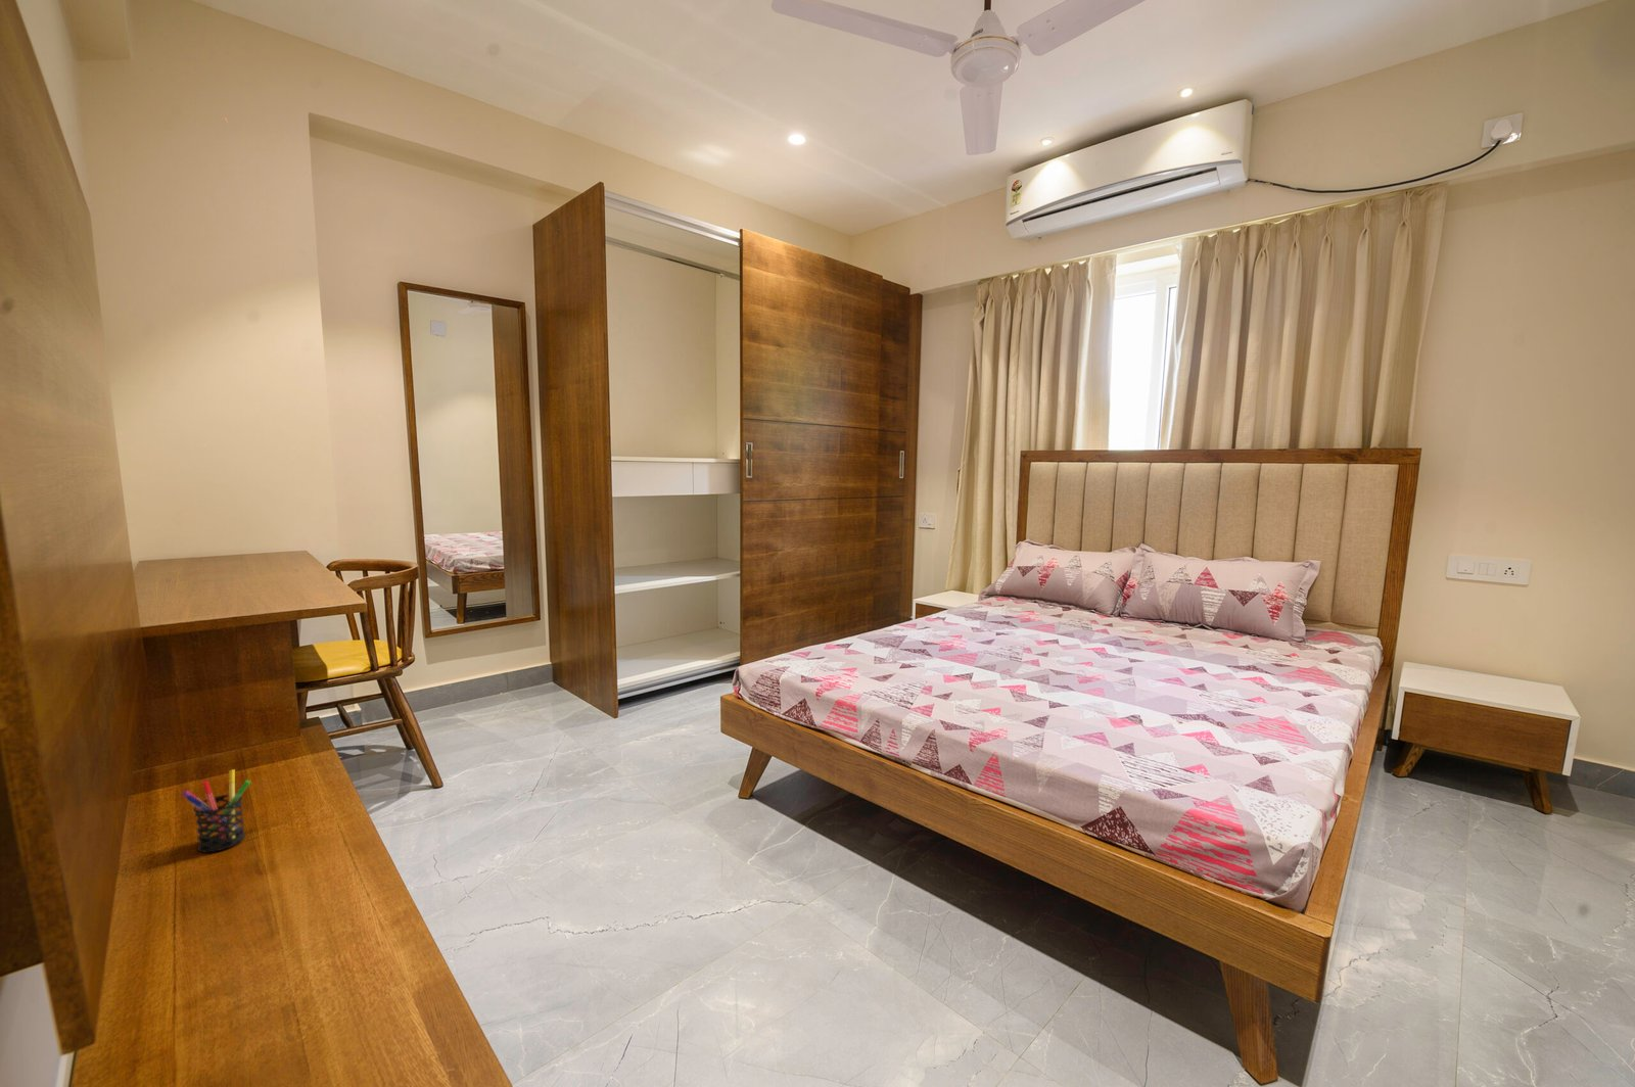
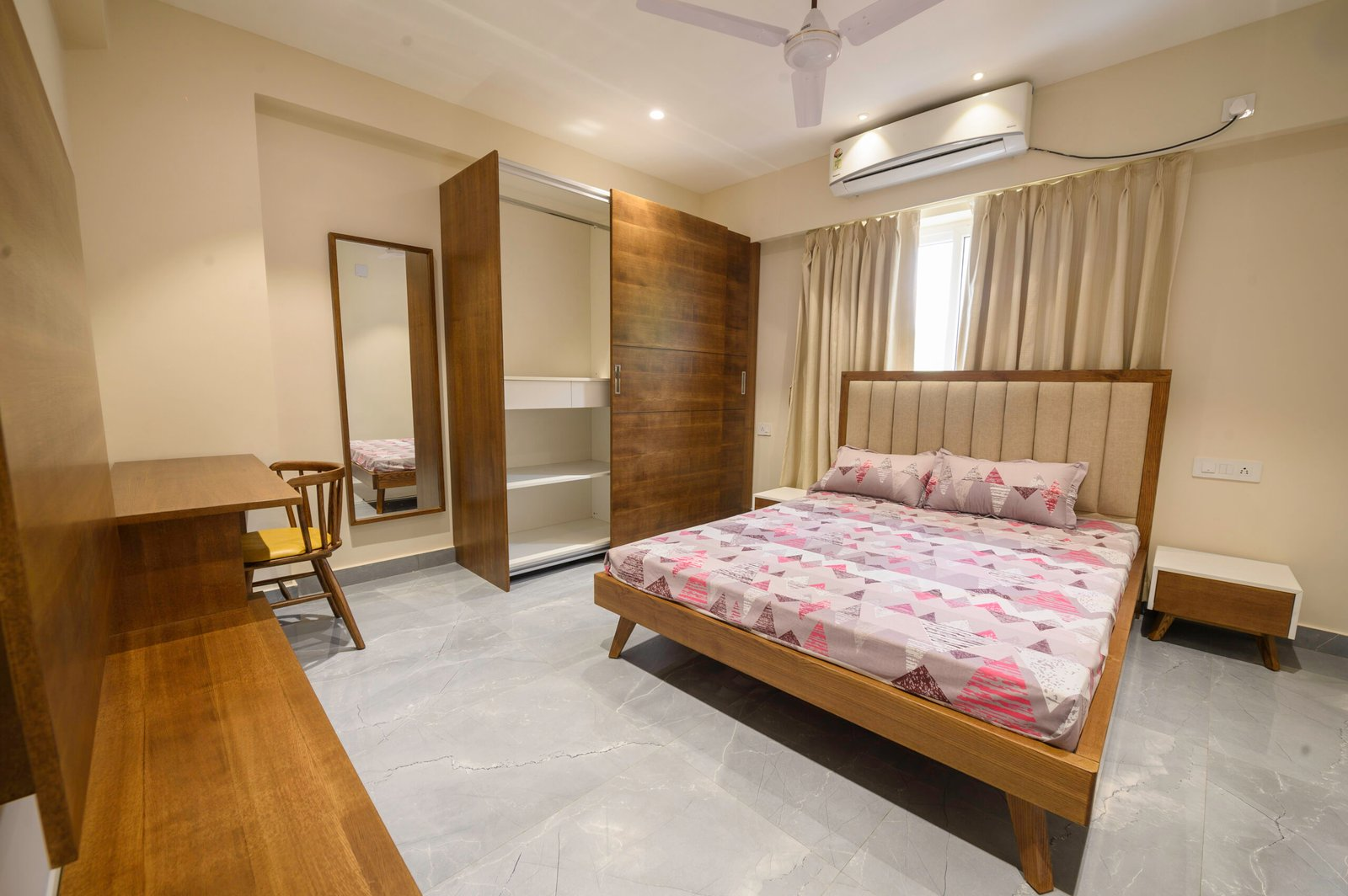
- pen holder (223, 808)
